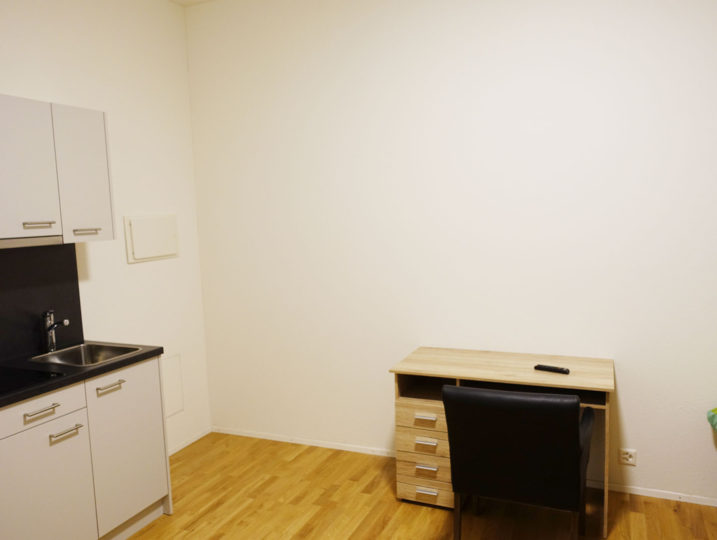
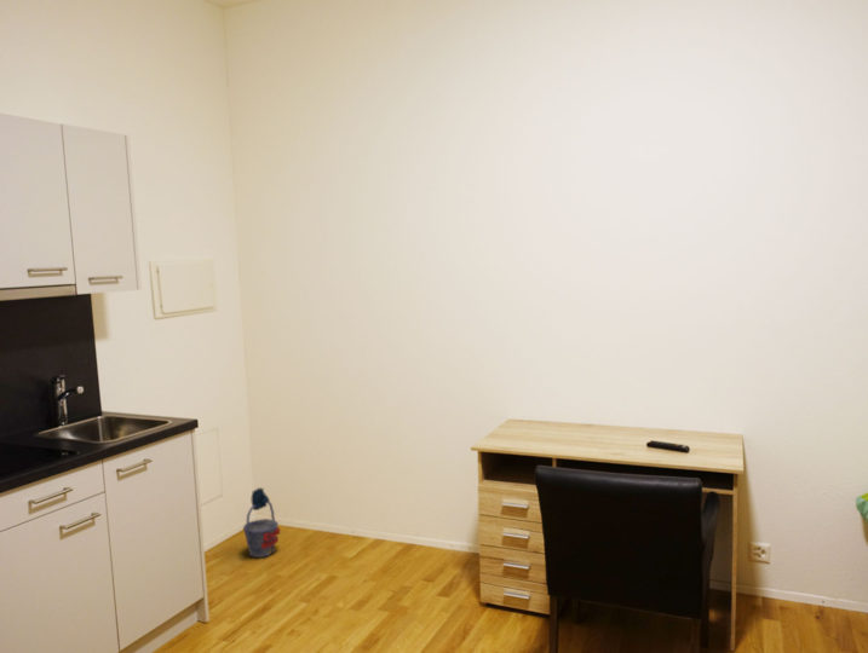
+ bucket (260, 520)
